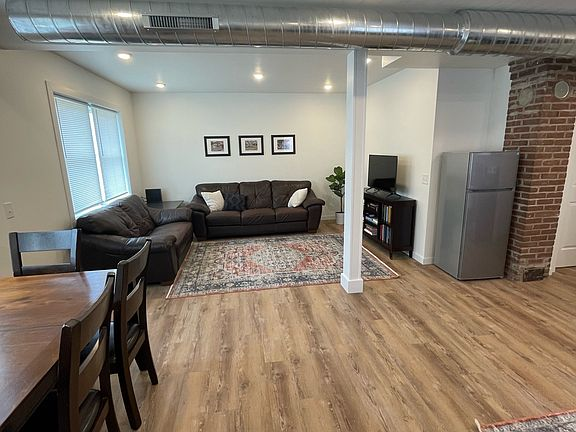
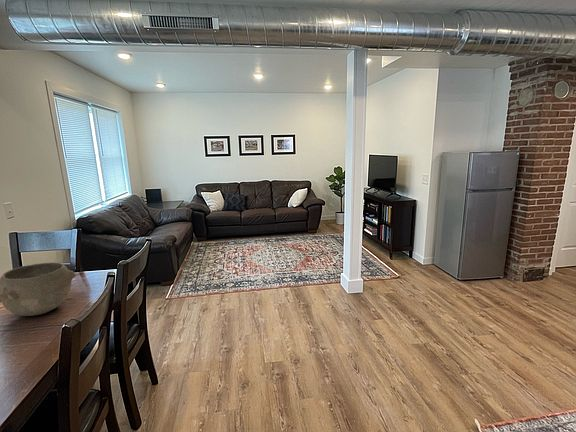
+ bowl (37, 289)
